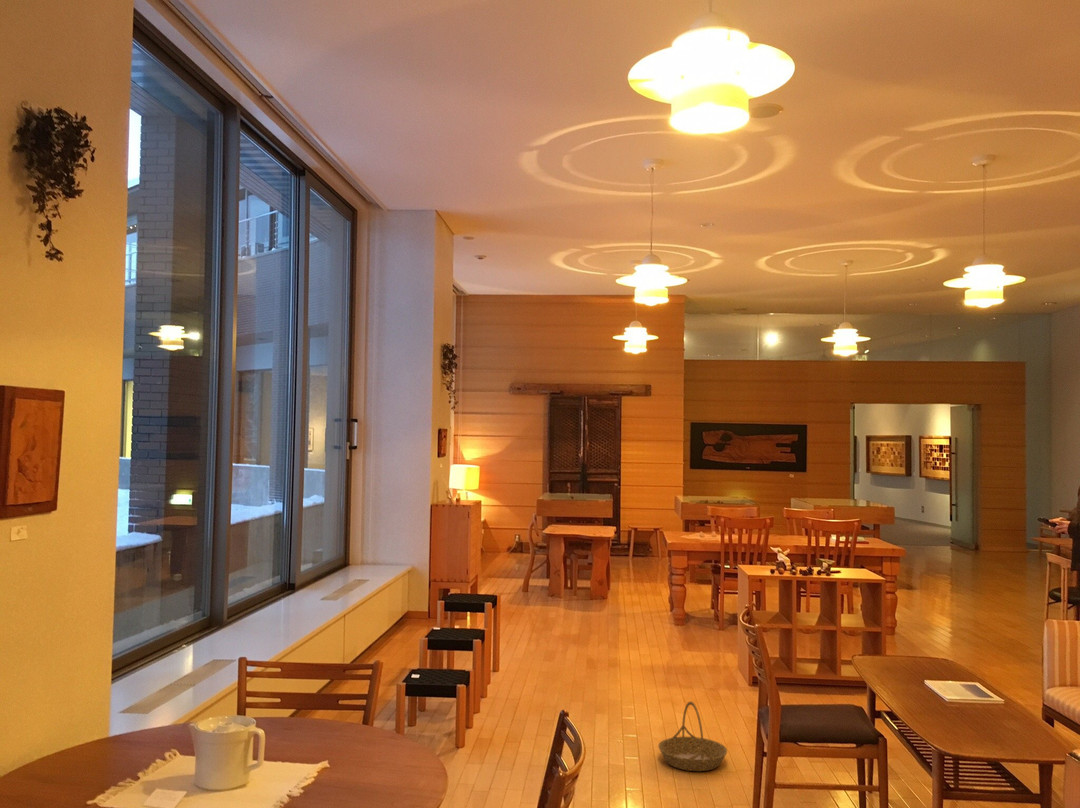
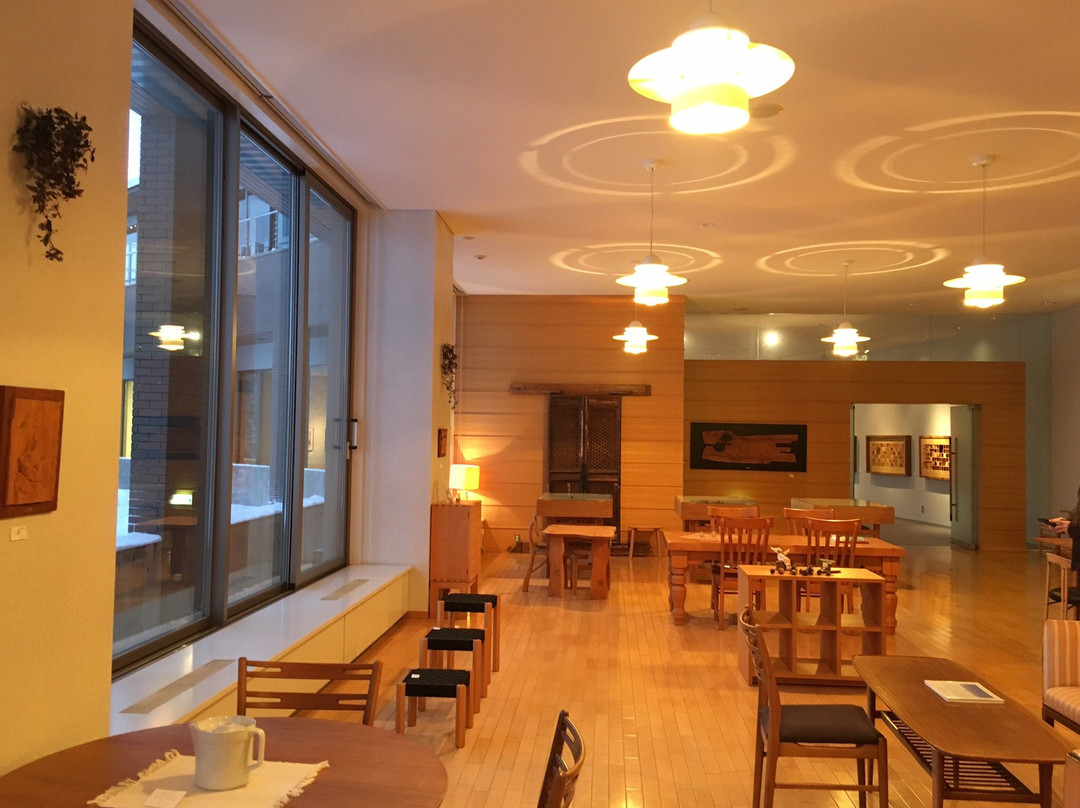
- basket (691, 734)
